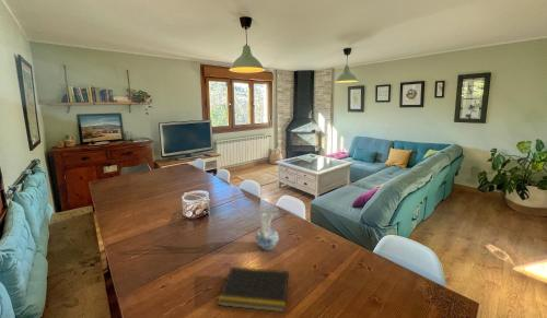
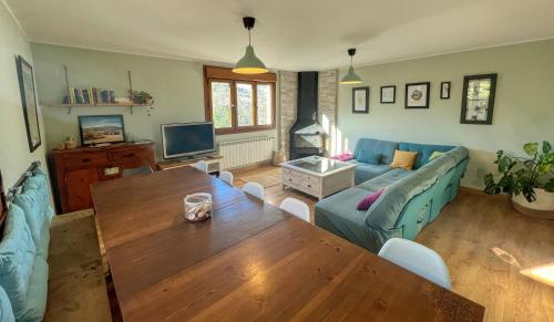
- ceramic pitcher (267, 228)
- notepad (255, 286)
